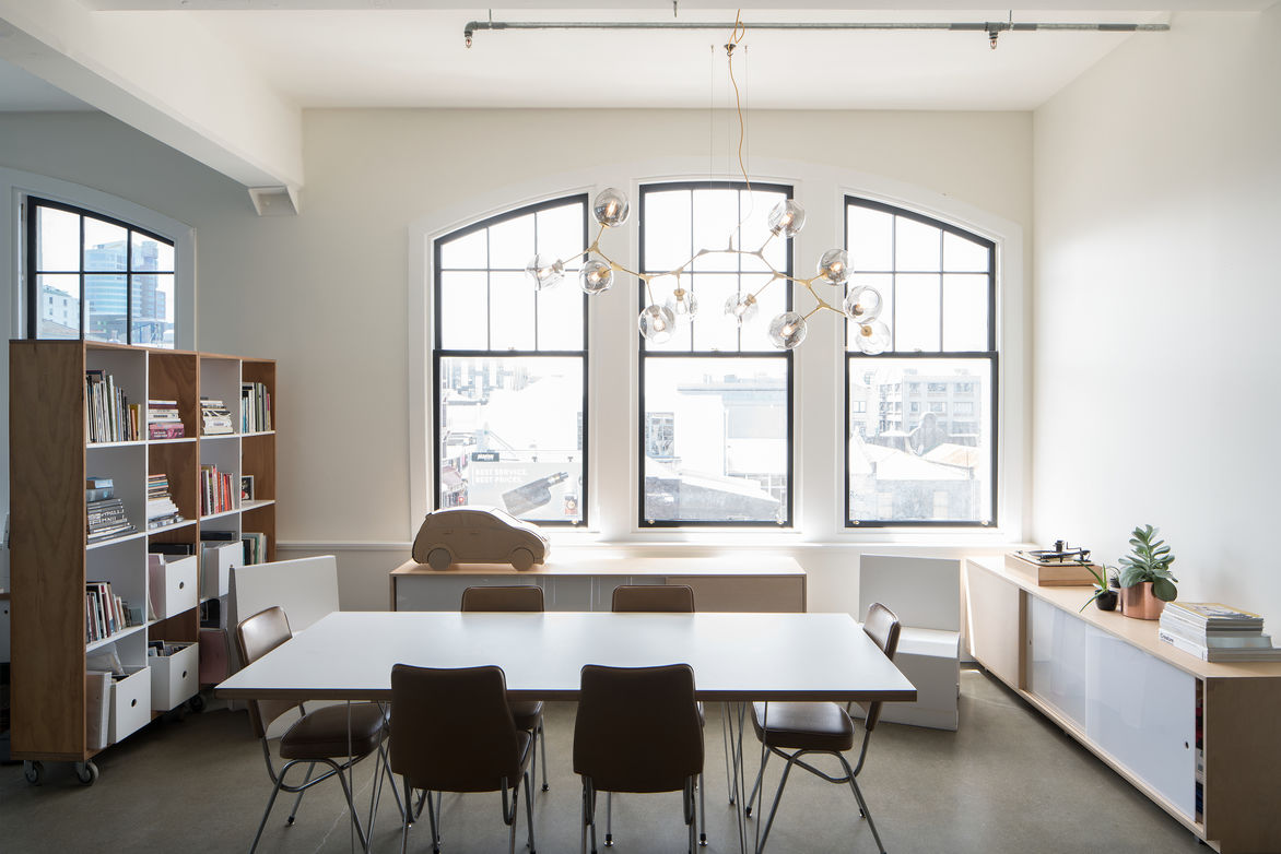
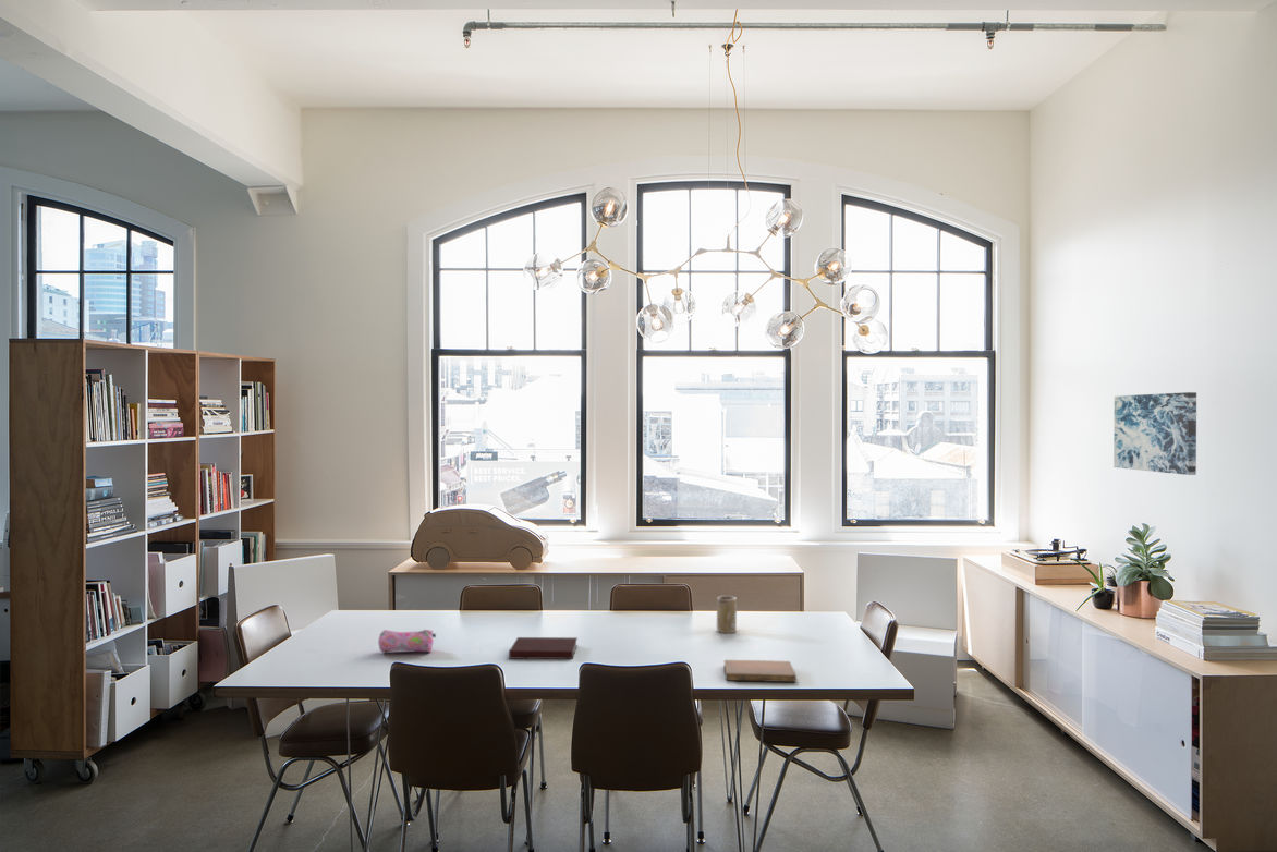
+ wall art (1152, 433)
+ notebook (758, 670)
+ notebook (544, 647)
+ mug (726, 612)
+ pencil case (406, 640)
